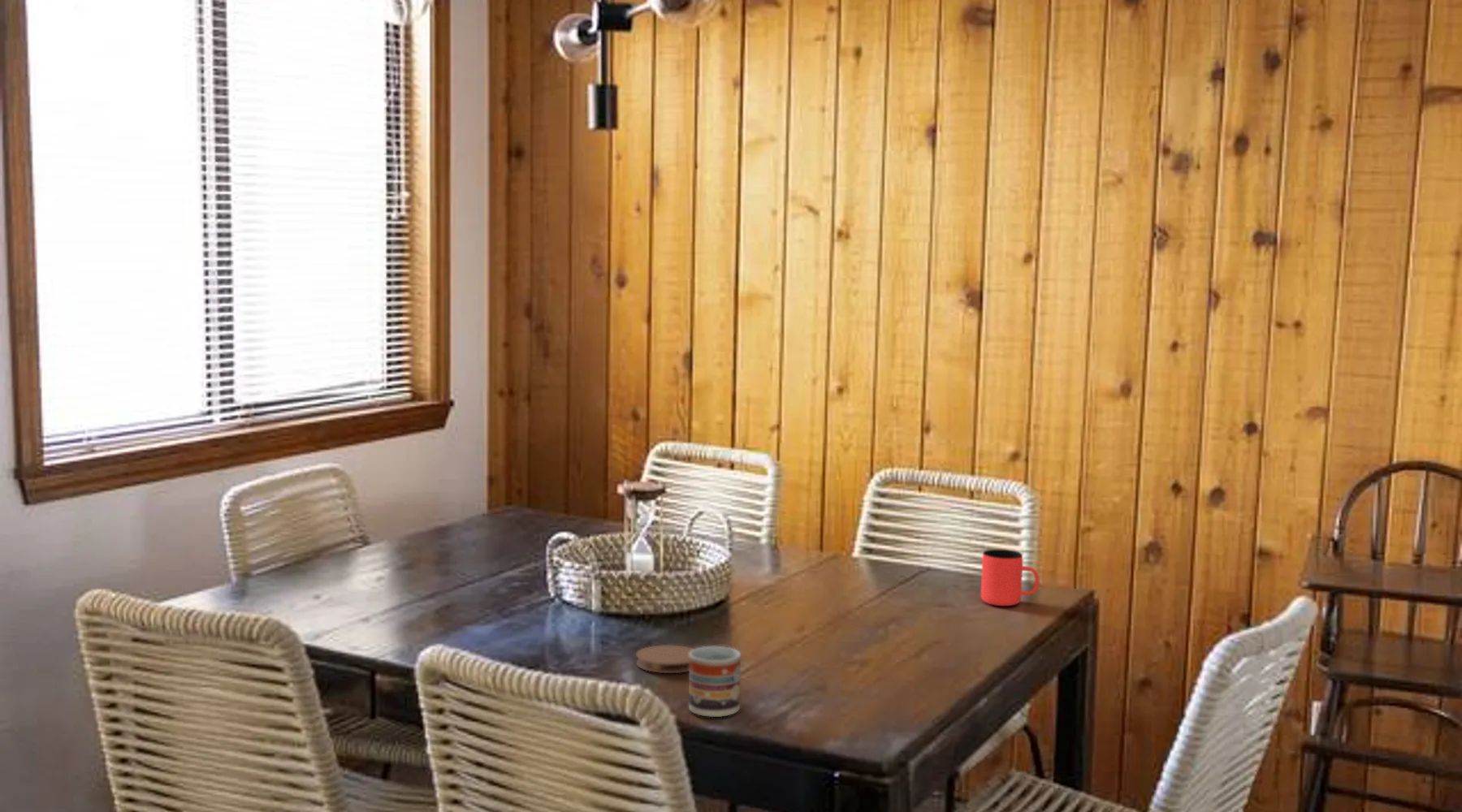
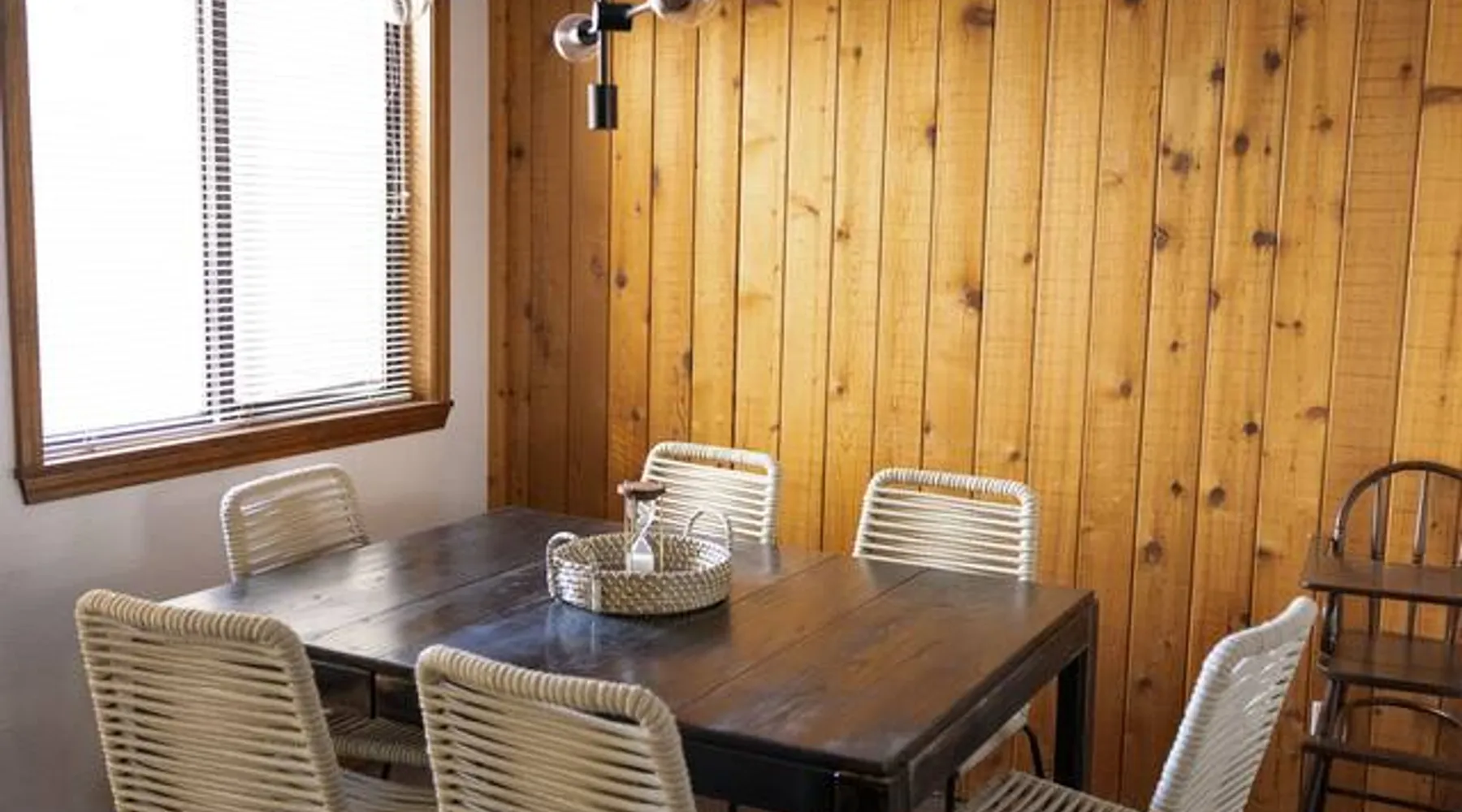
- cup (1010, 578)
- cup (717, 678)
- coaster (668, 659)
